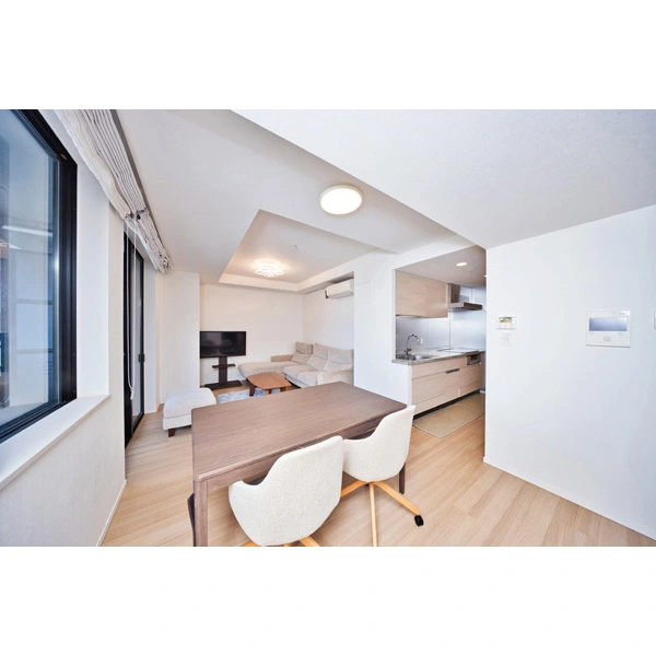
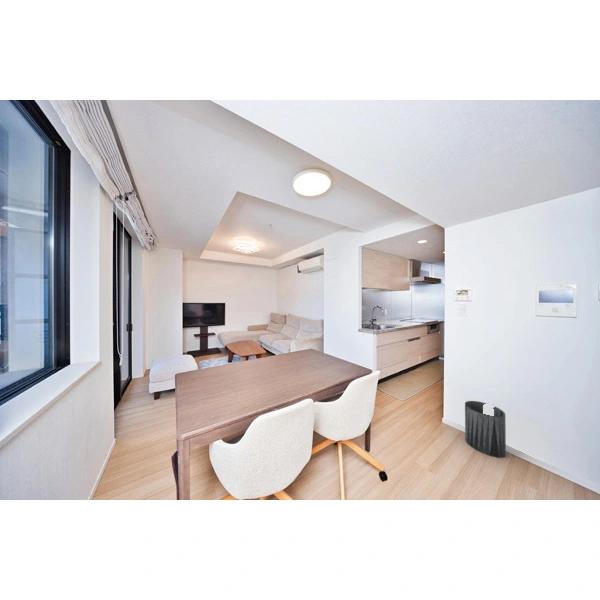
+ trash can (484, 427)
